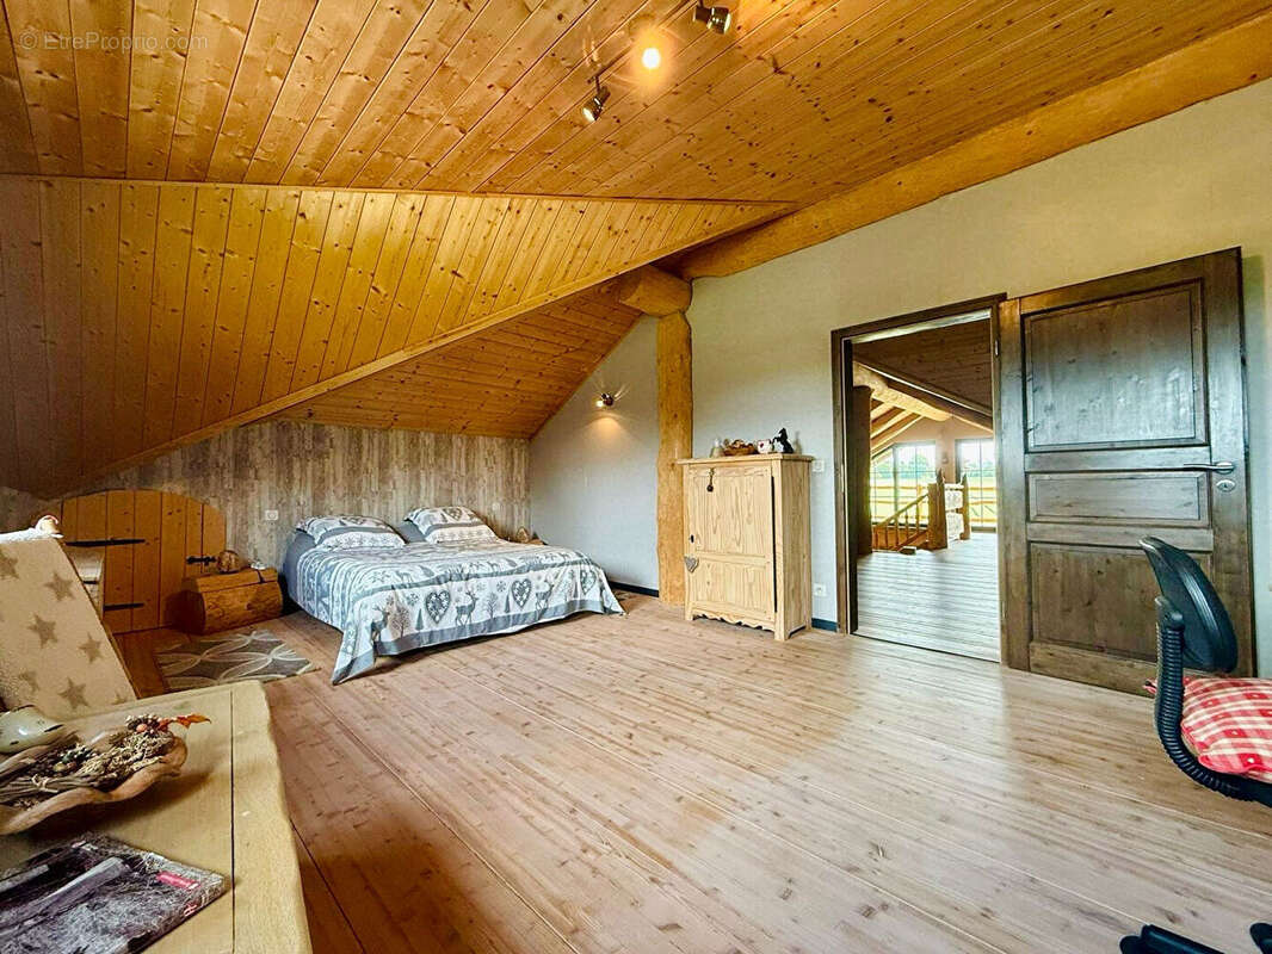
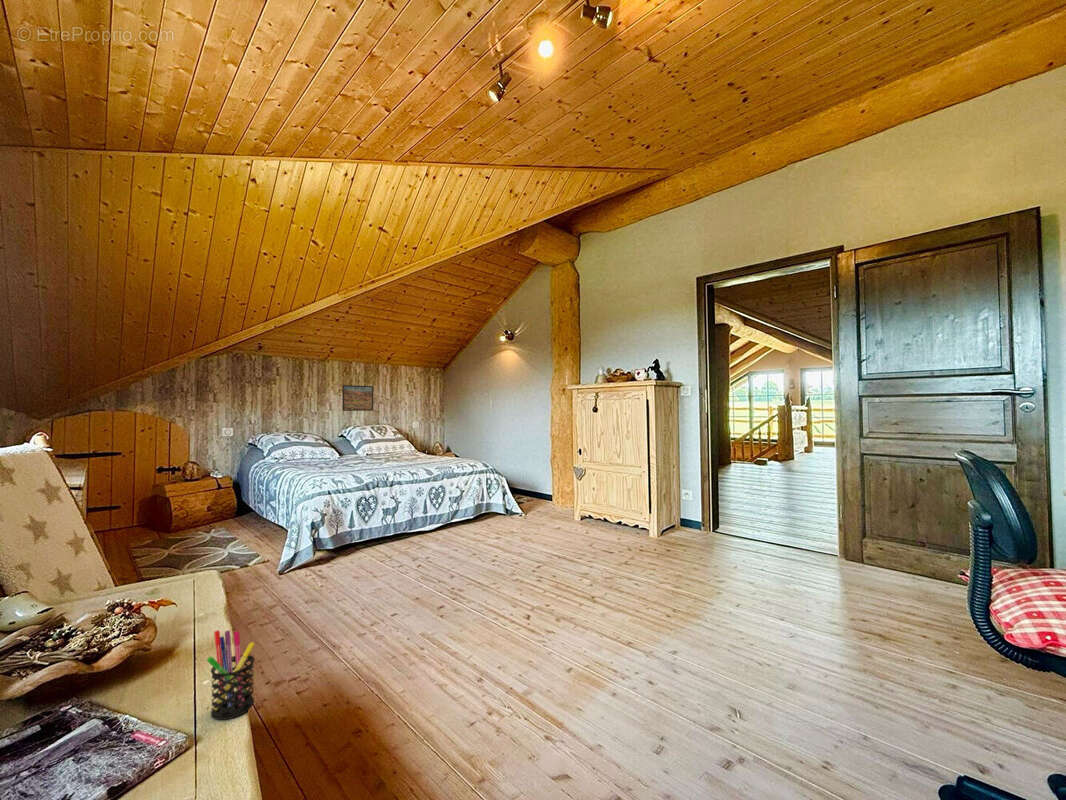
+ pen holder (227, 672)
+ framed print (358, 398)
